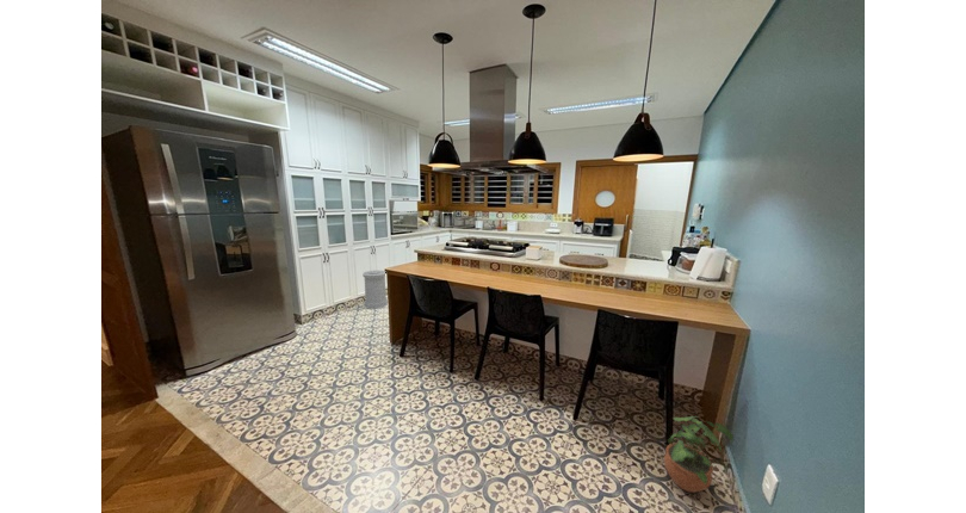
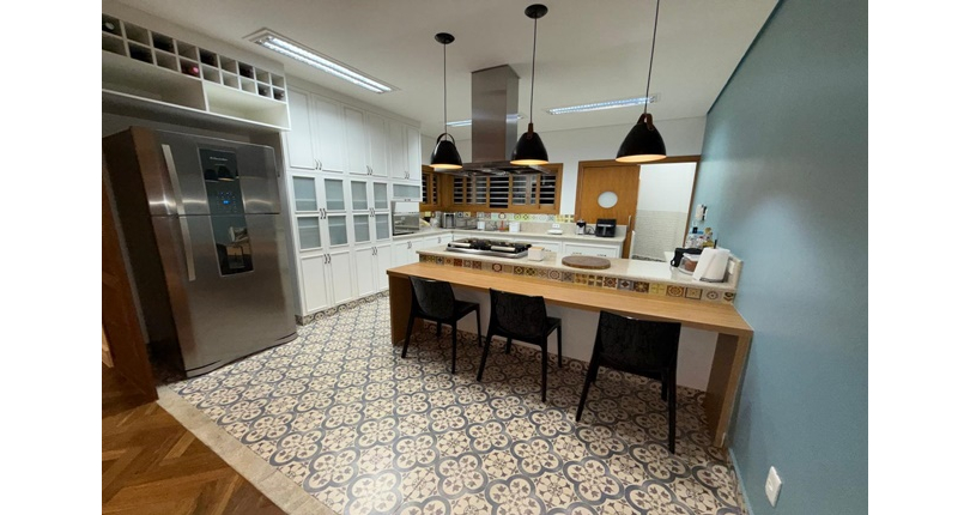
- potted plant (698, 451)
- trash can (374, 288)
